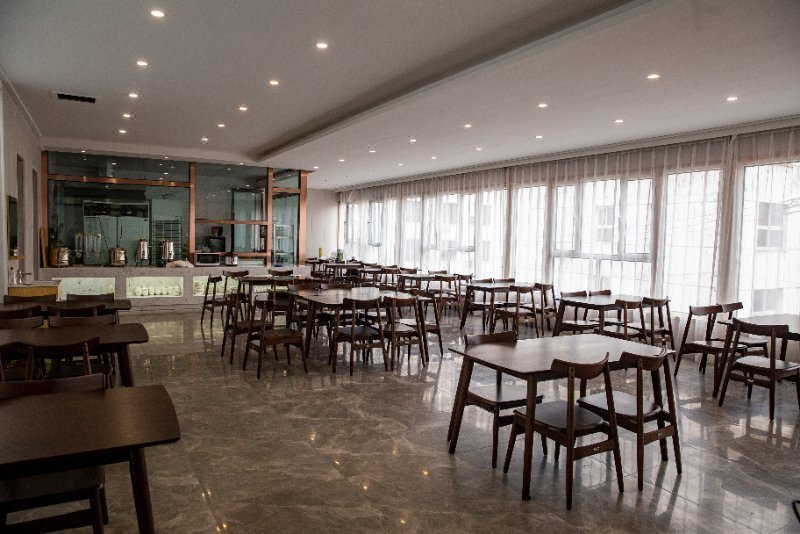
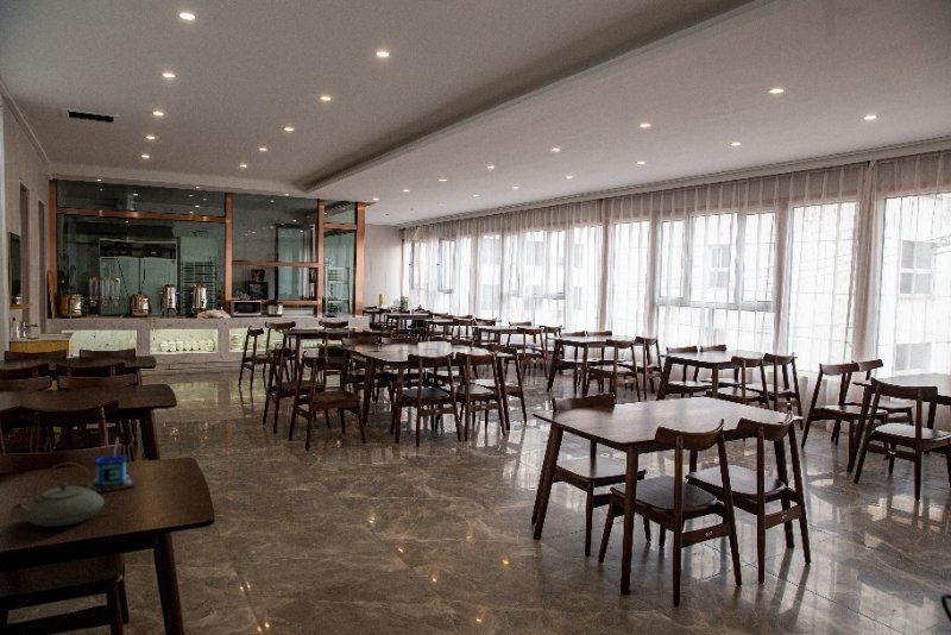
+ mug (111, 455)
+ teapot (58, 492)
